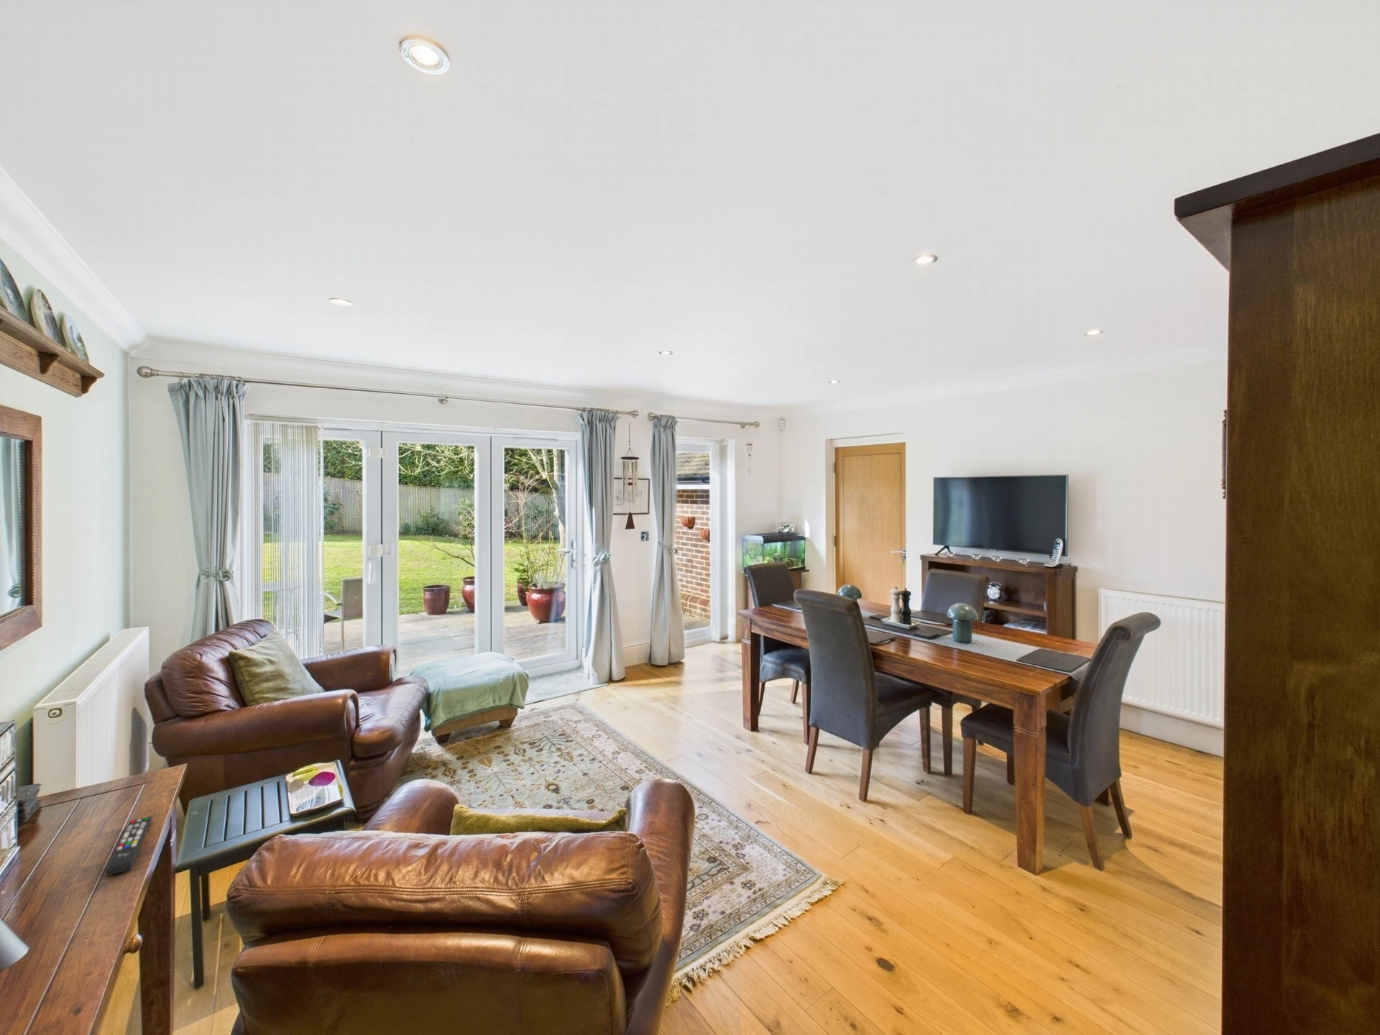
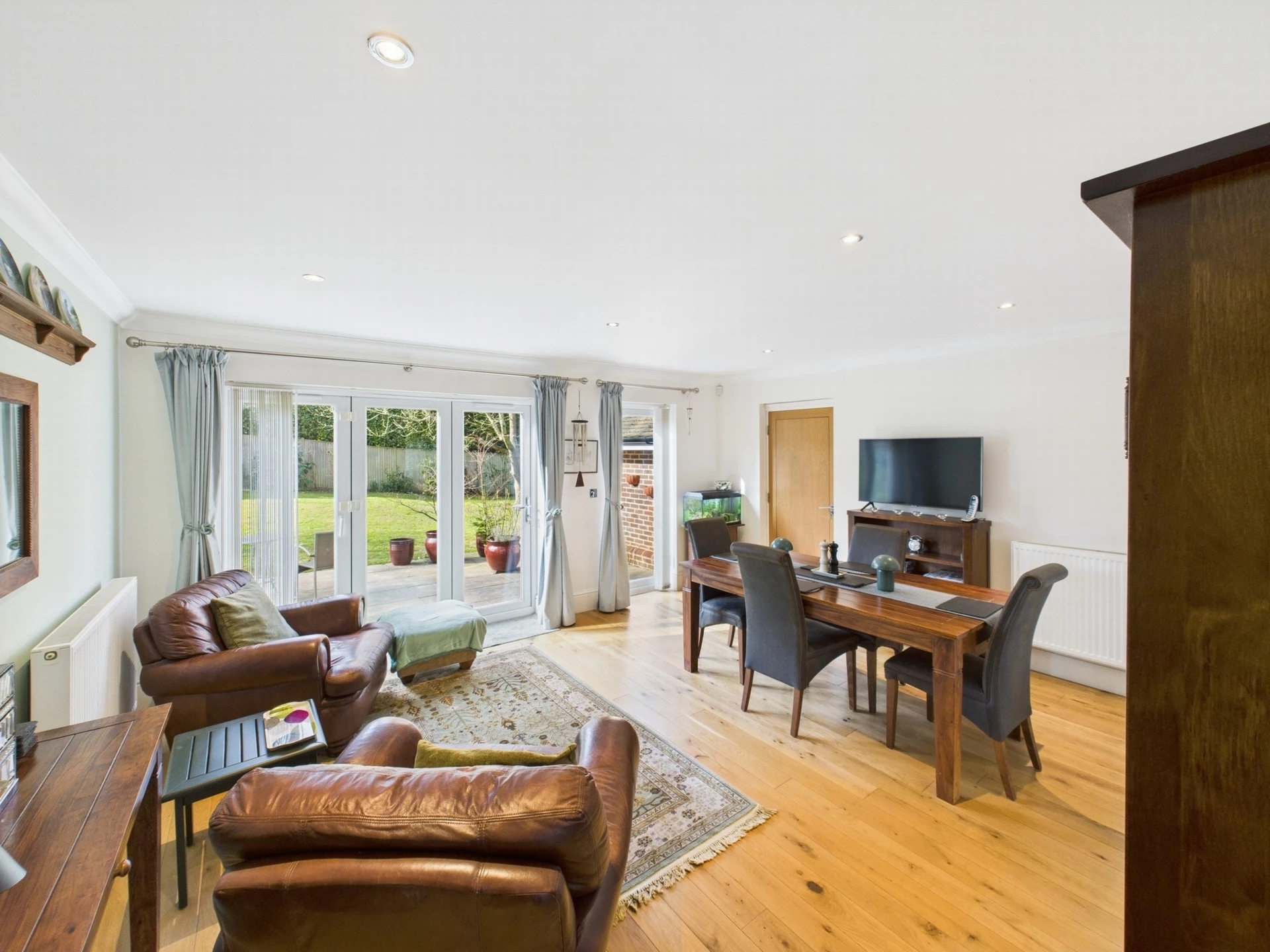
- remote control (130, 843)
